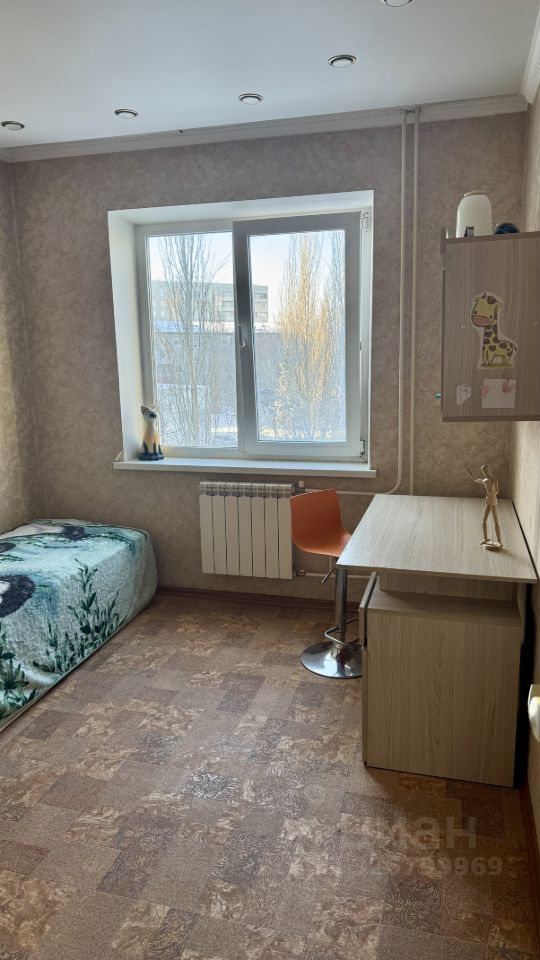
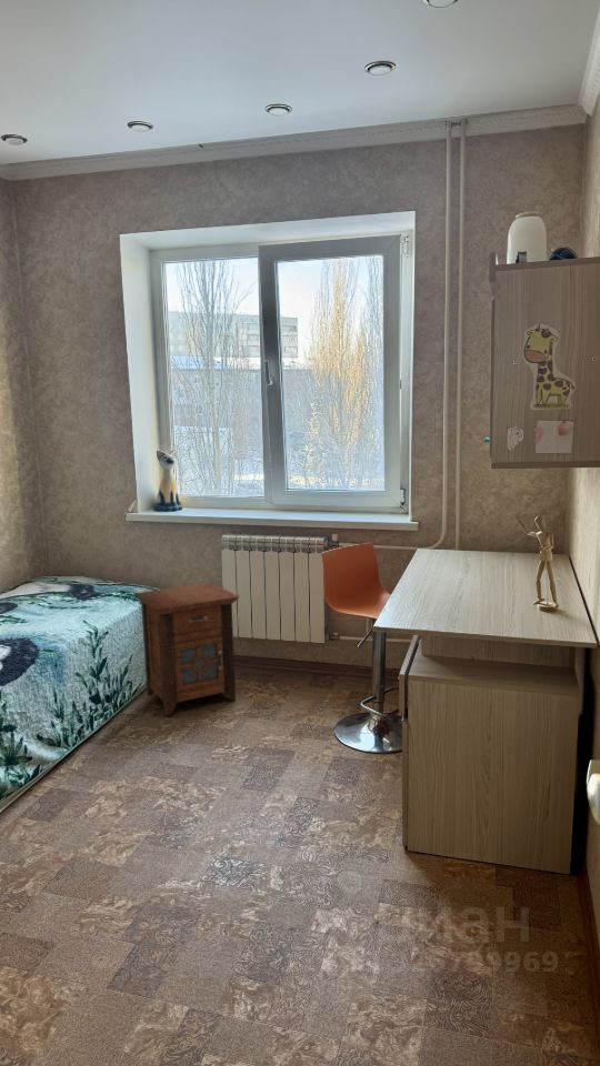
+ nightstand (188, 646)
